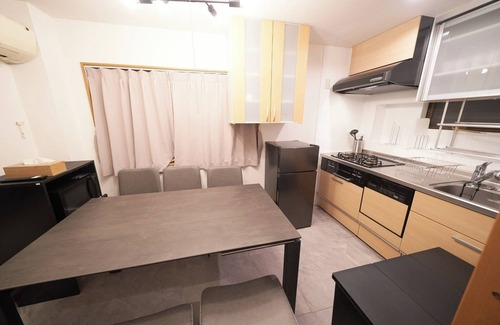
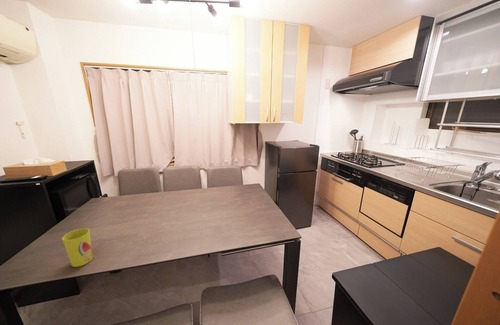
+ cup (79, 247)
